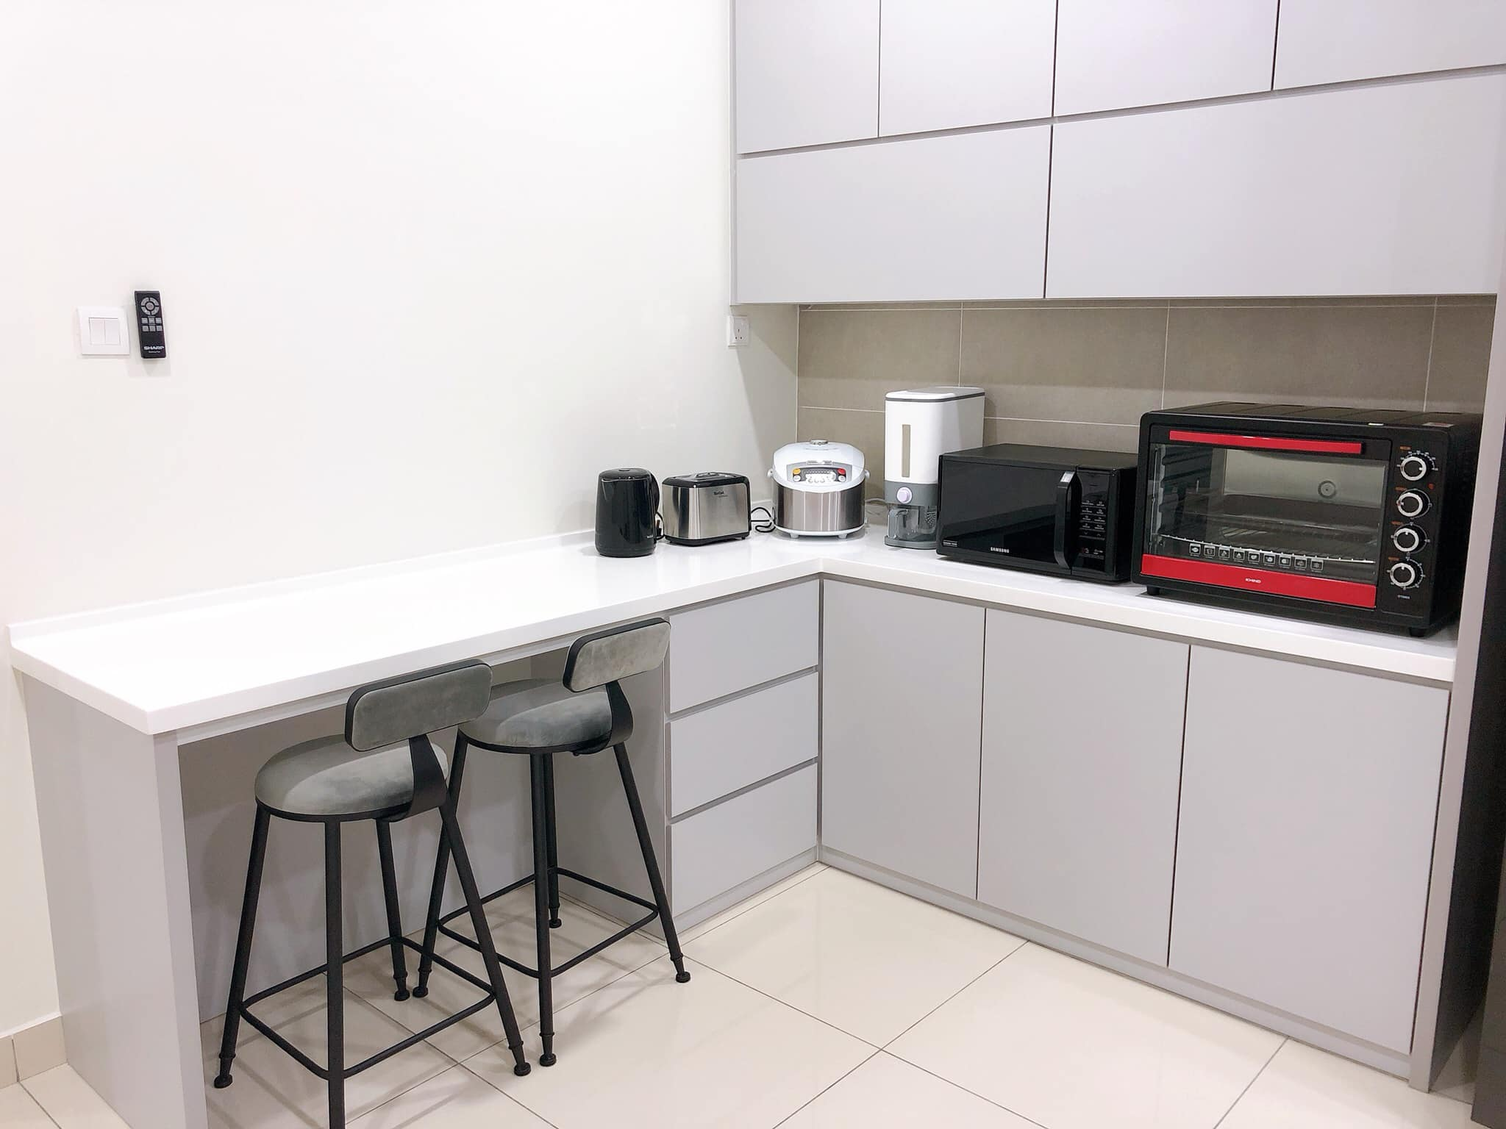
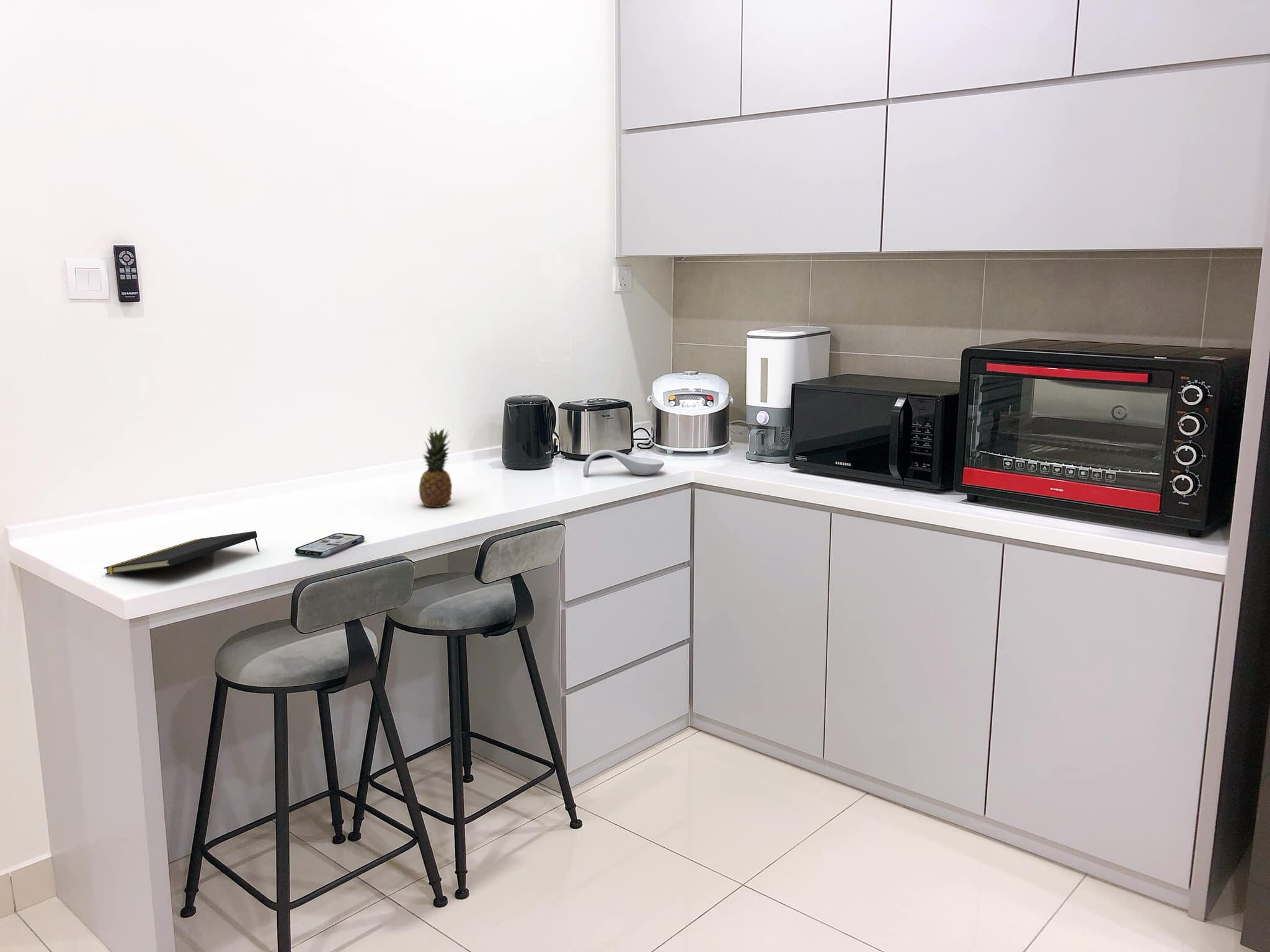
+ notepad (183, 552)
+ spoon rest (624, 462)
+ fruit (435, 466)
+ phone case (331, 544)
